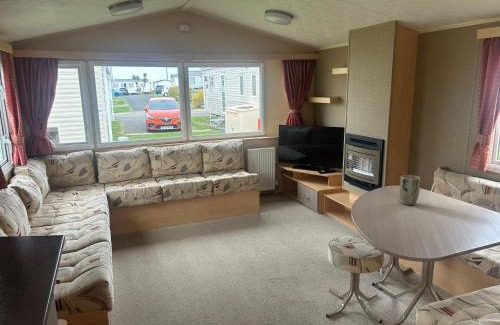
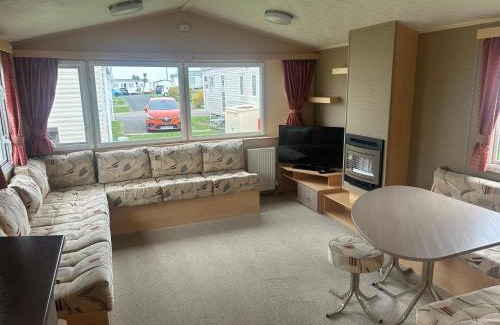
- plant pot (409, 190)
